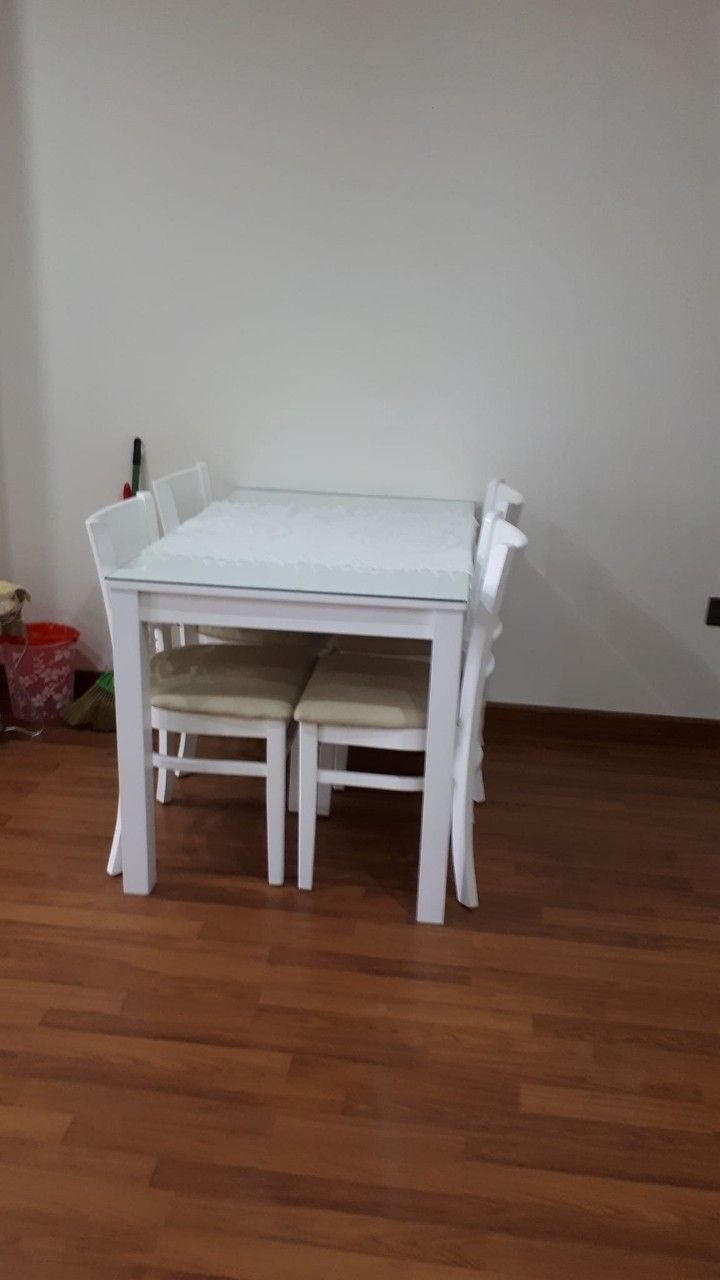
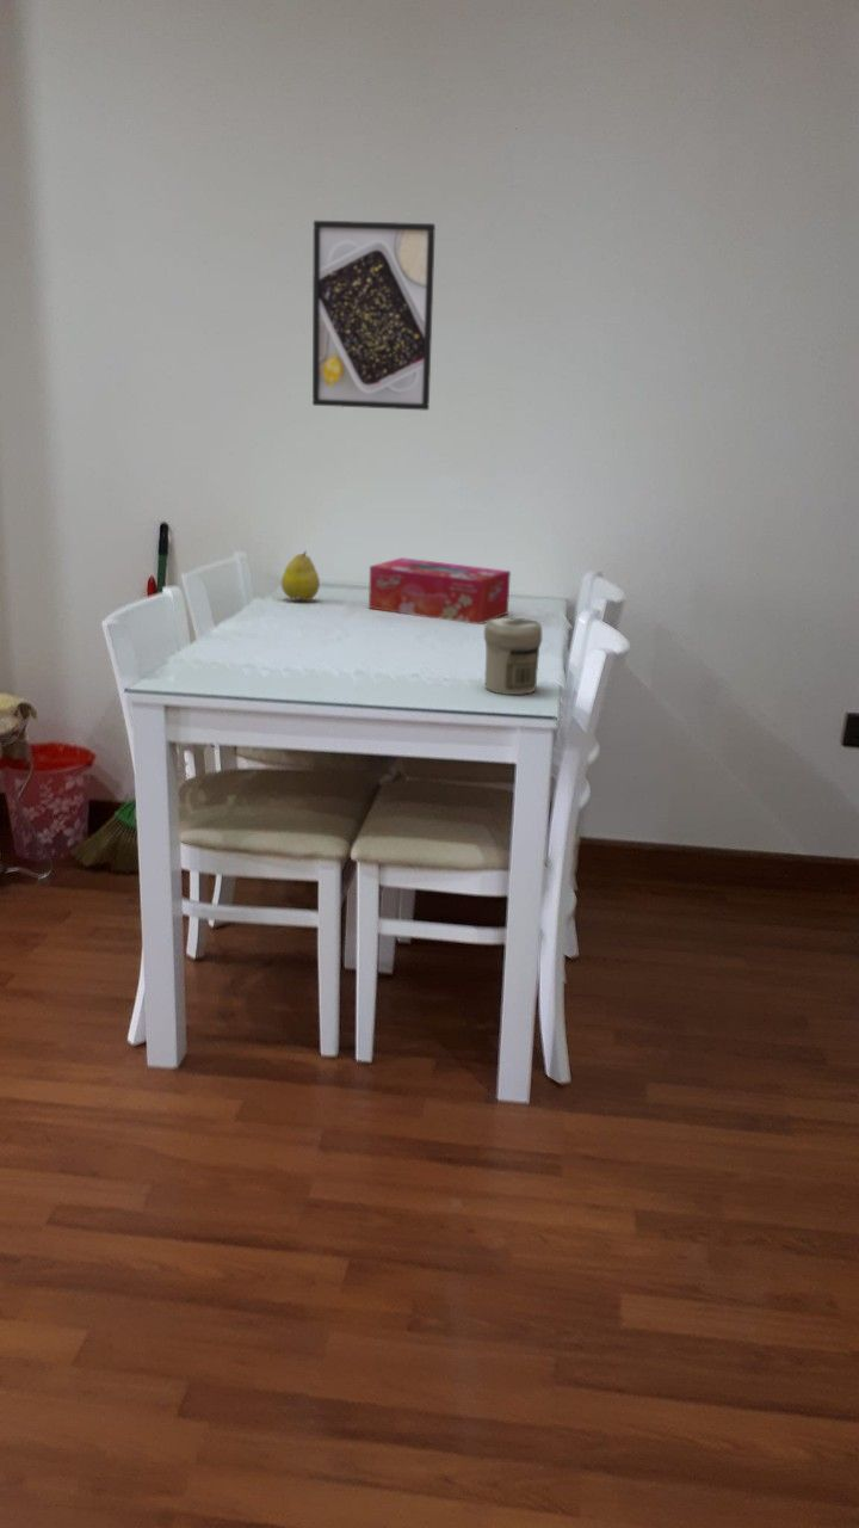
+ tissue box (439, 590)
+ fruit (299, 575)
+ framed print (372, 316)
+ jar (512, 655)
